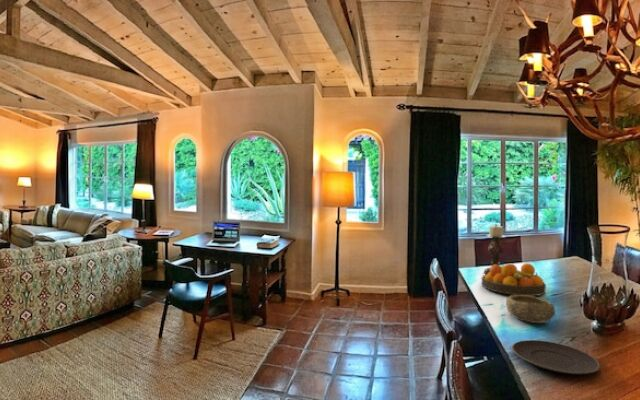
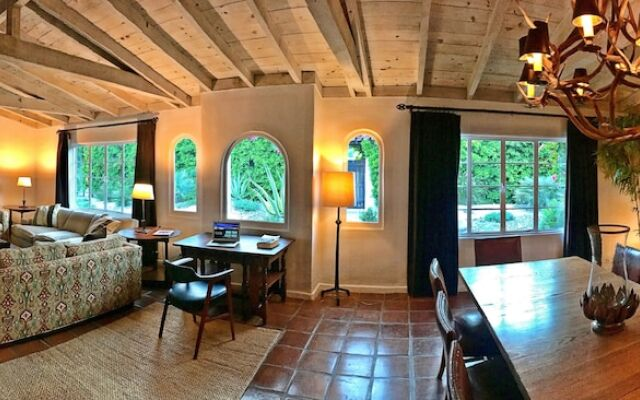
- fruit bowl (512, 276)
- candle holder (495, 249)
- plate (553, 357)
- bowl (528, 308)
